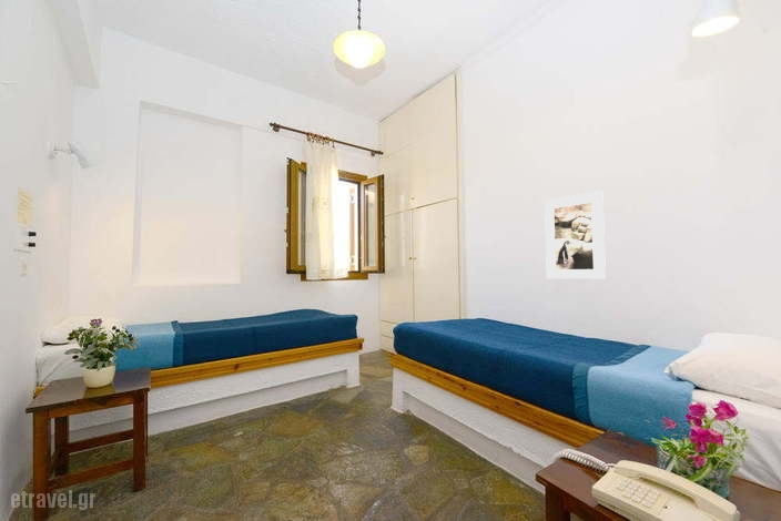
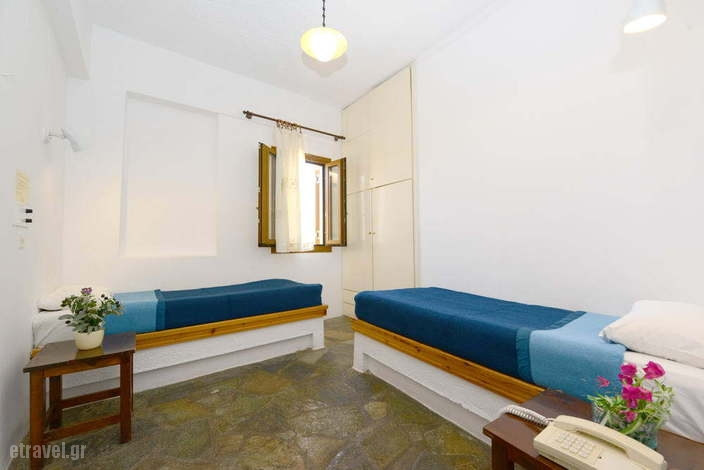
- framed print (572, 237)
